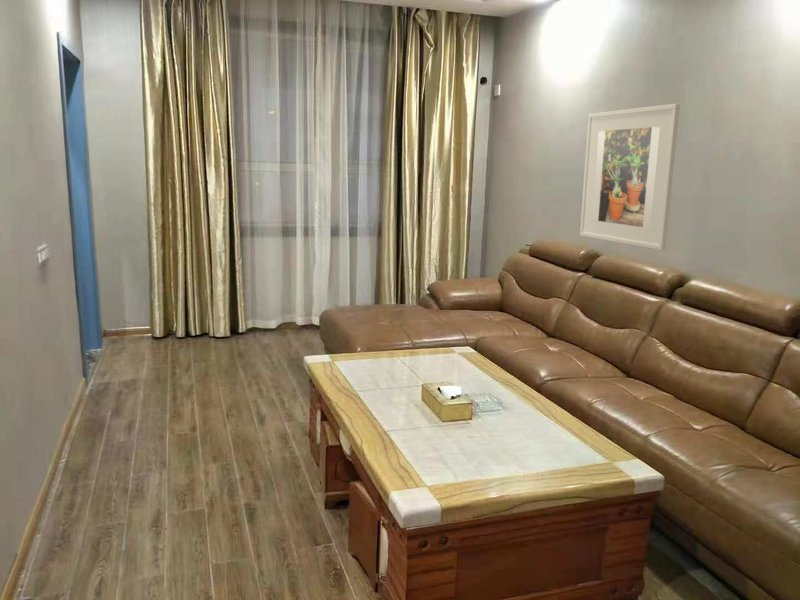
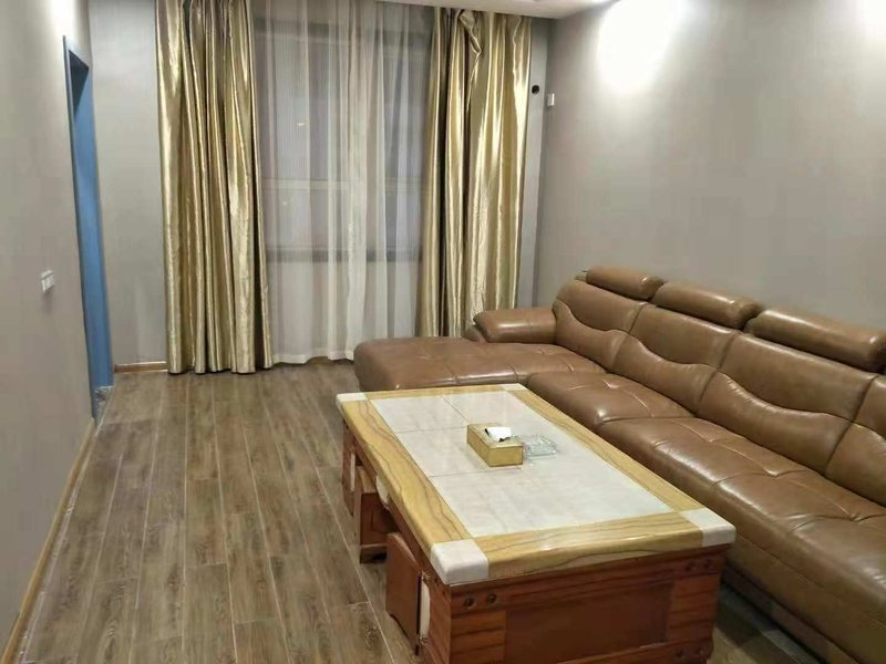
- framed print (624, 177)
